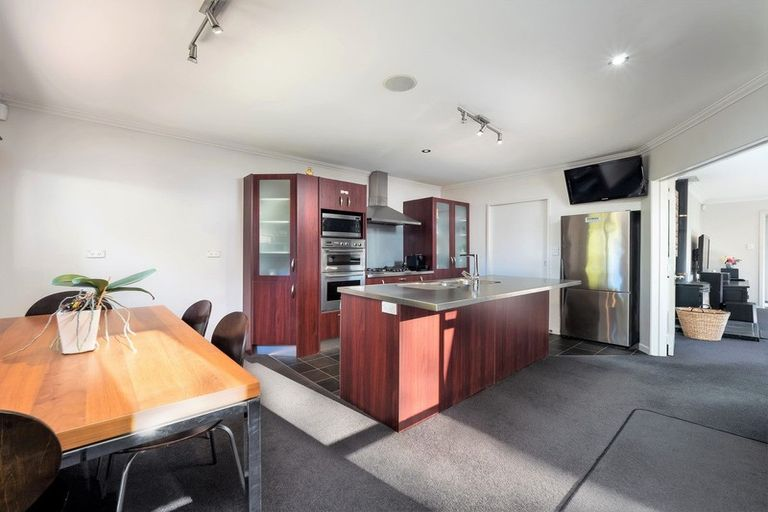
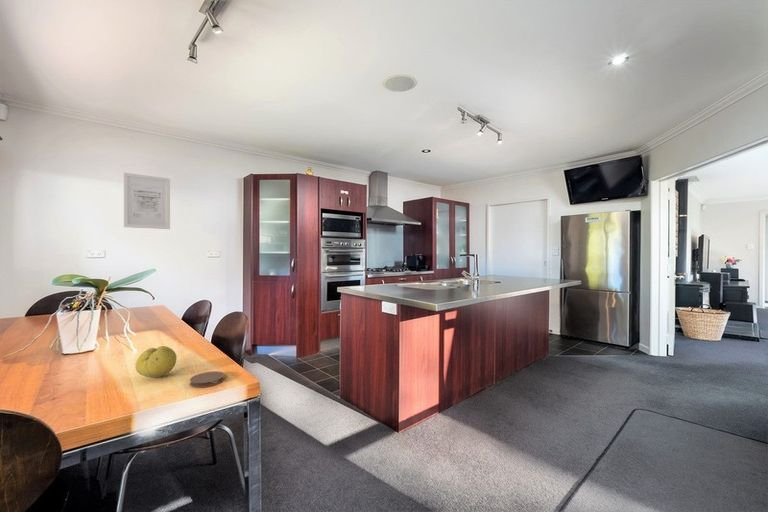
+ coaster (207, 378)
+ wall art (147, 202)
+ fruit (157, 362)
